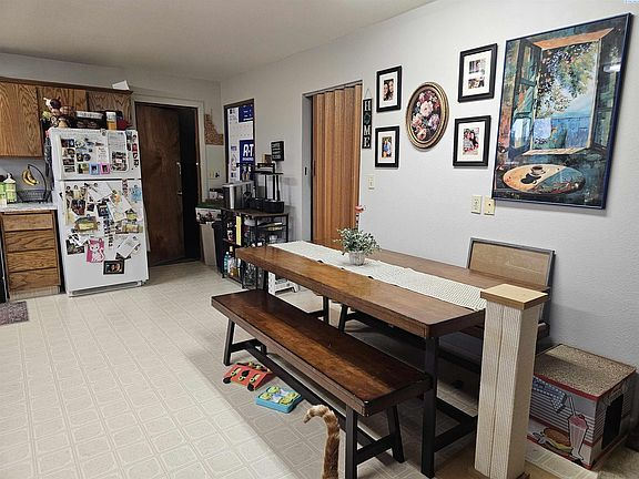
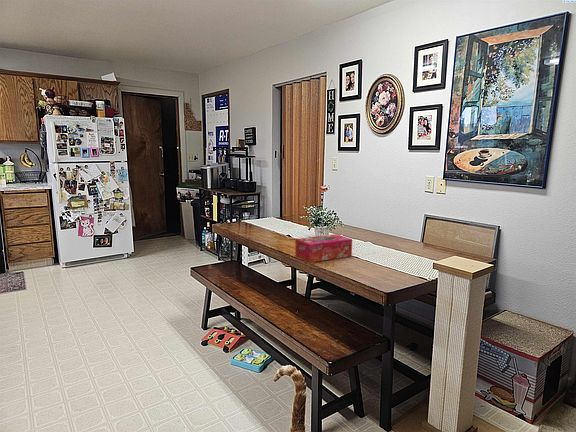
+ tissue box (323, 247)
